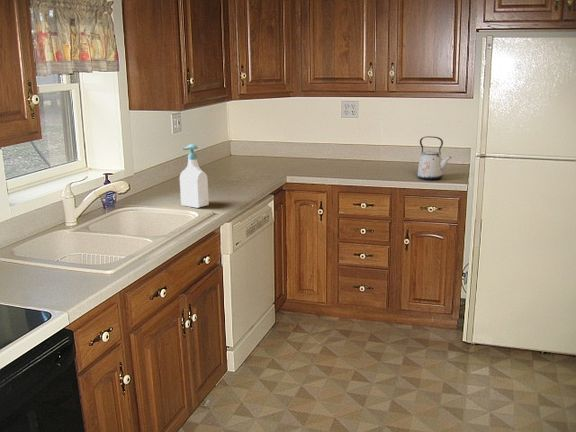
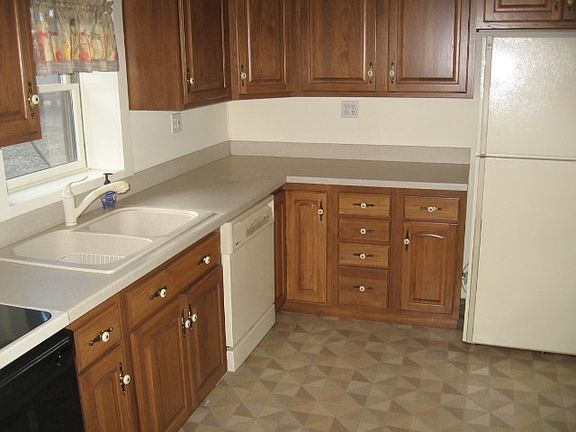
- kettle (435, 158)
- soap bottle (191, 175)
